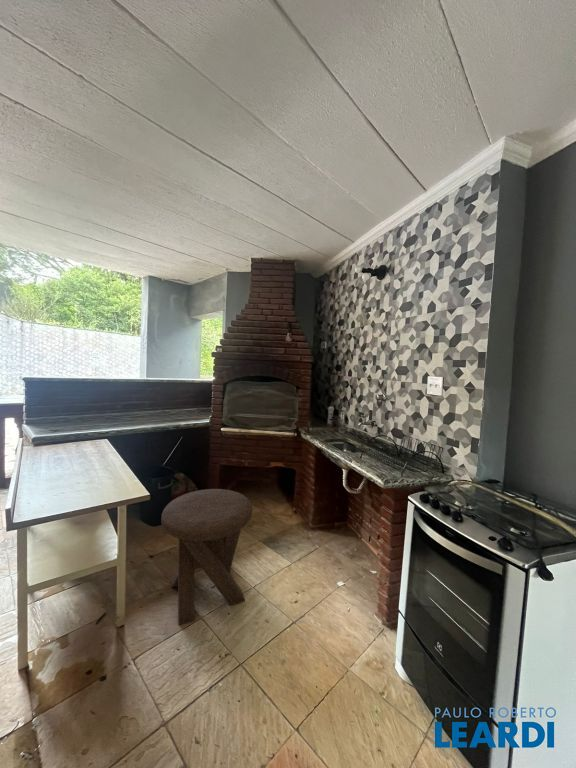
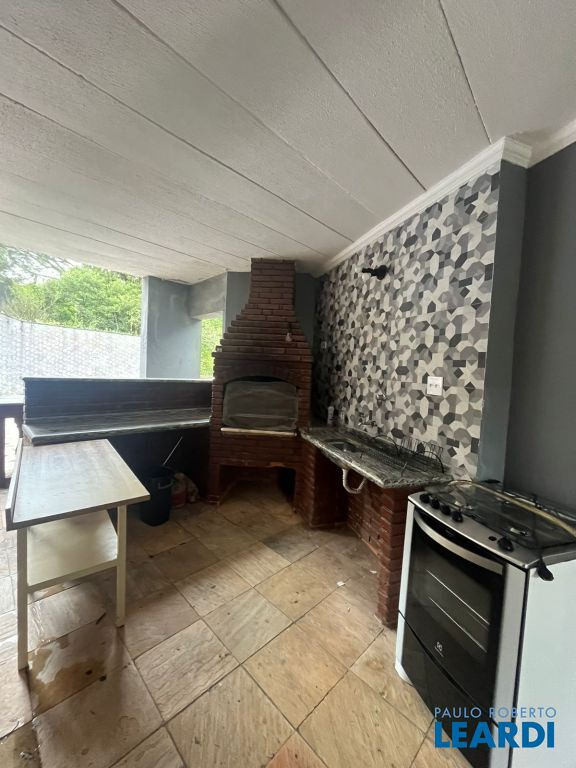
- music stool (207, 548)
